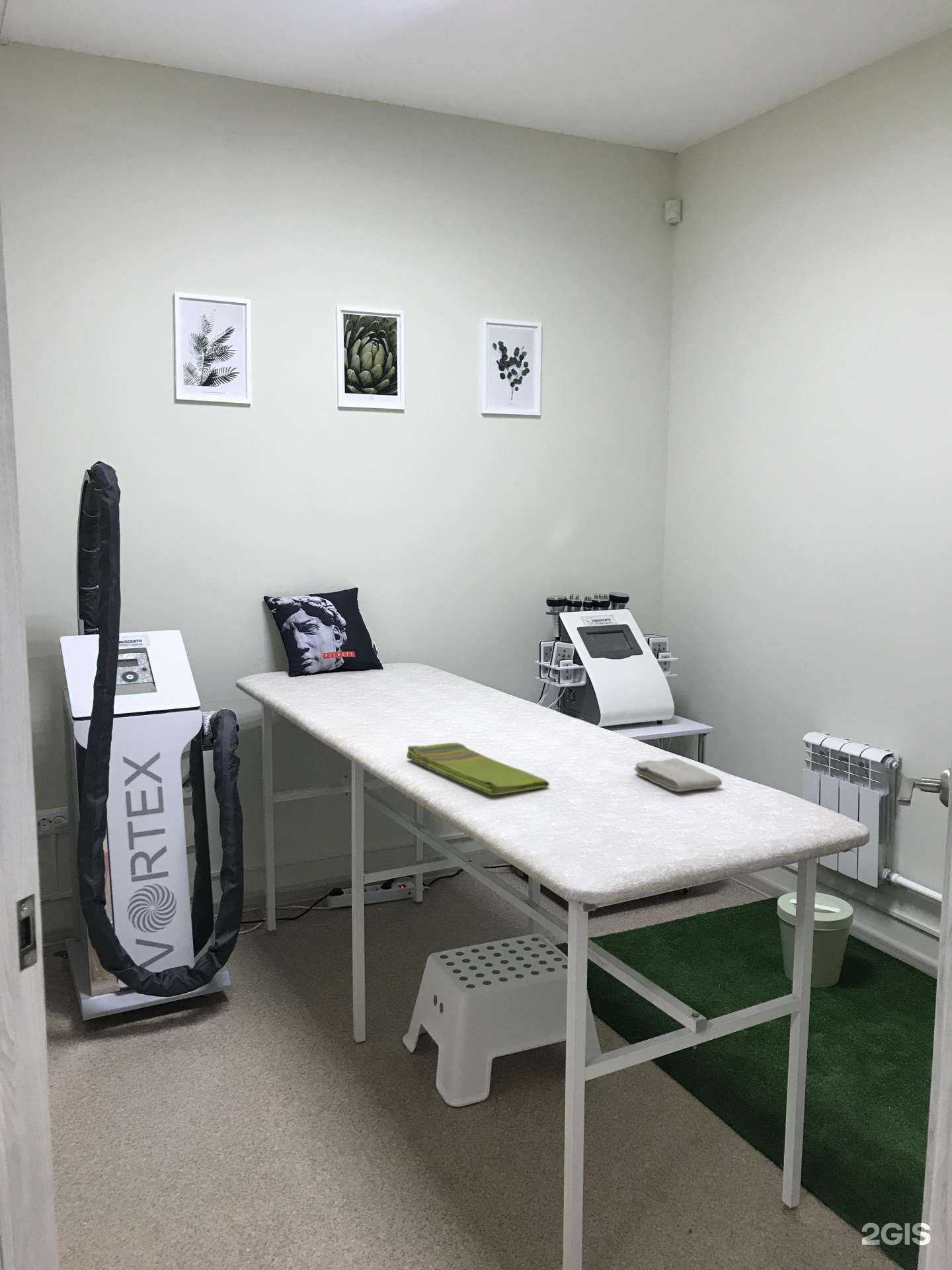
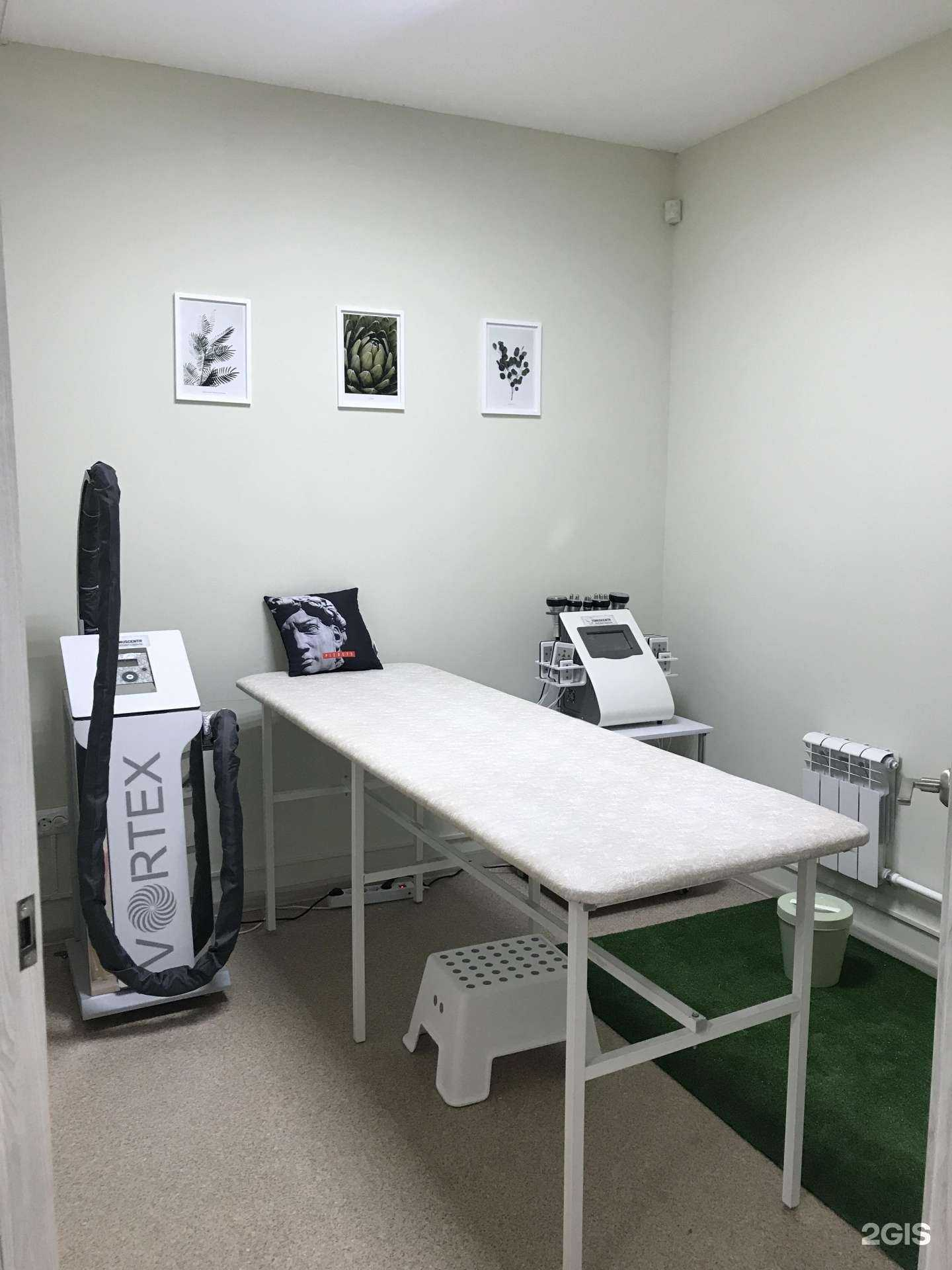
- washcloth (676, 773)
- dish towel (474, 765)
